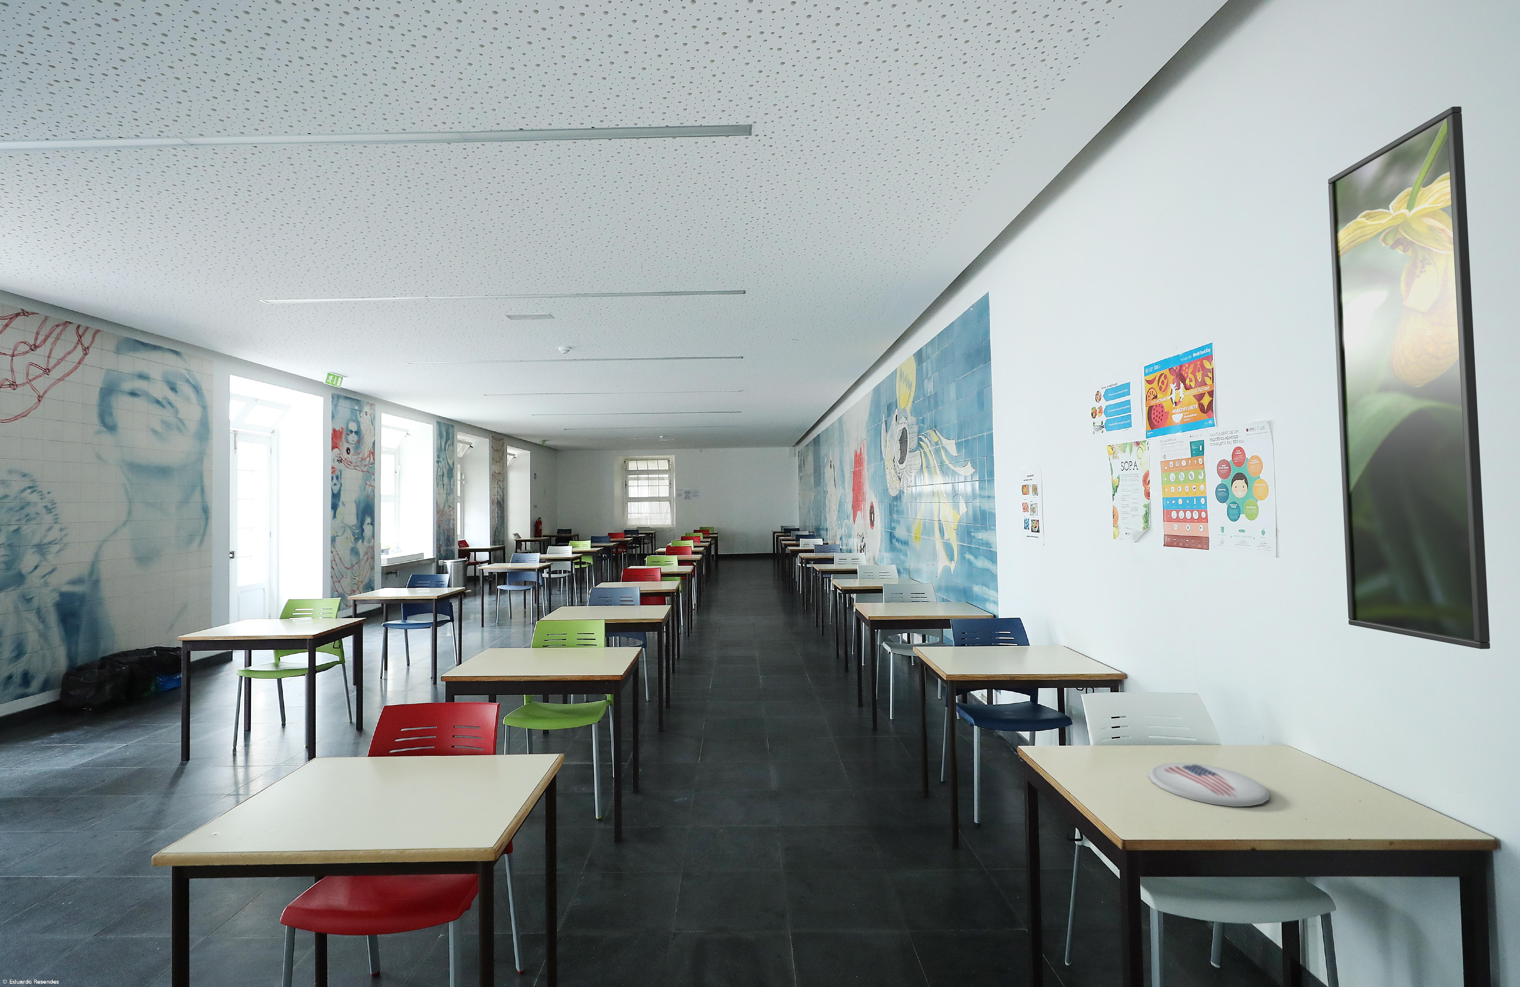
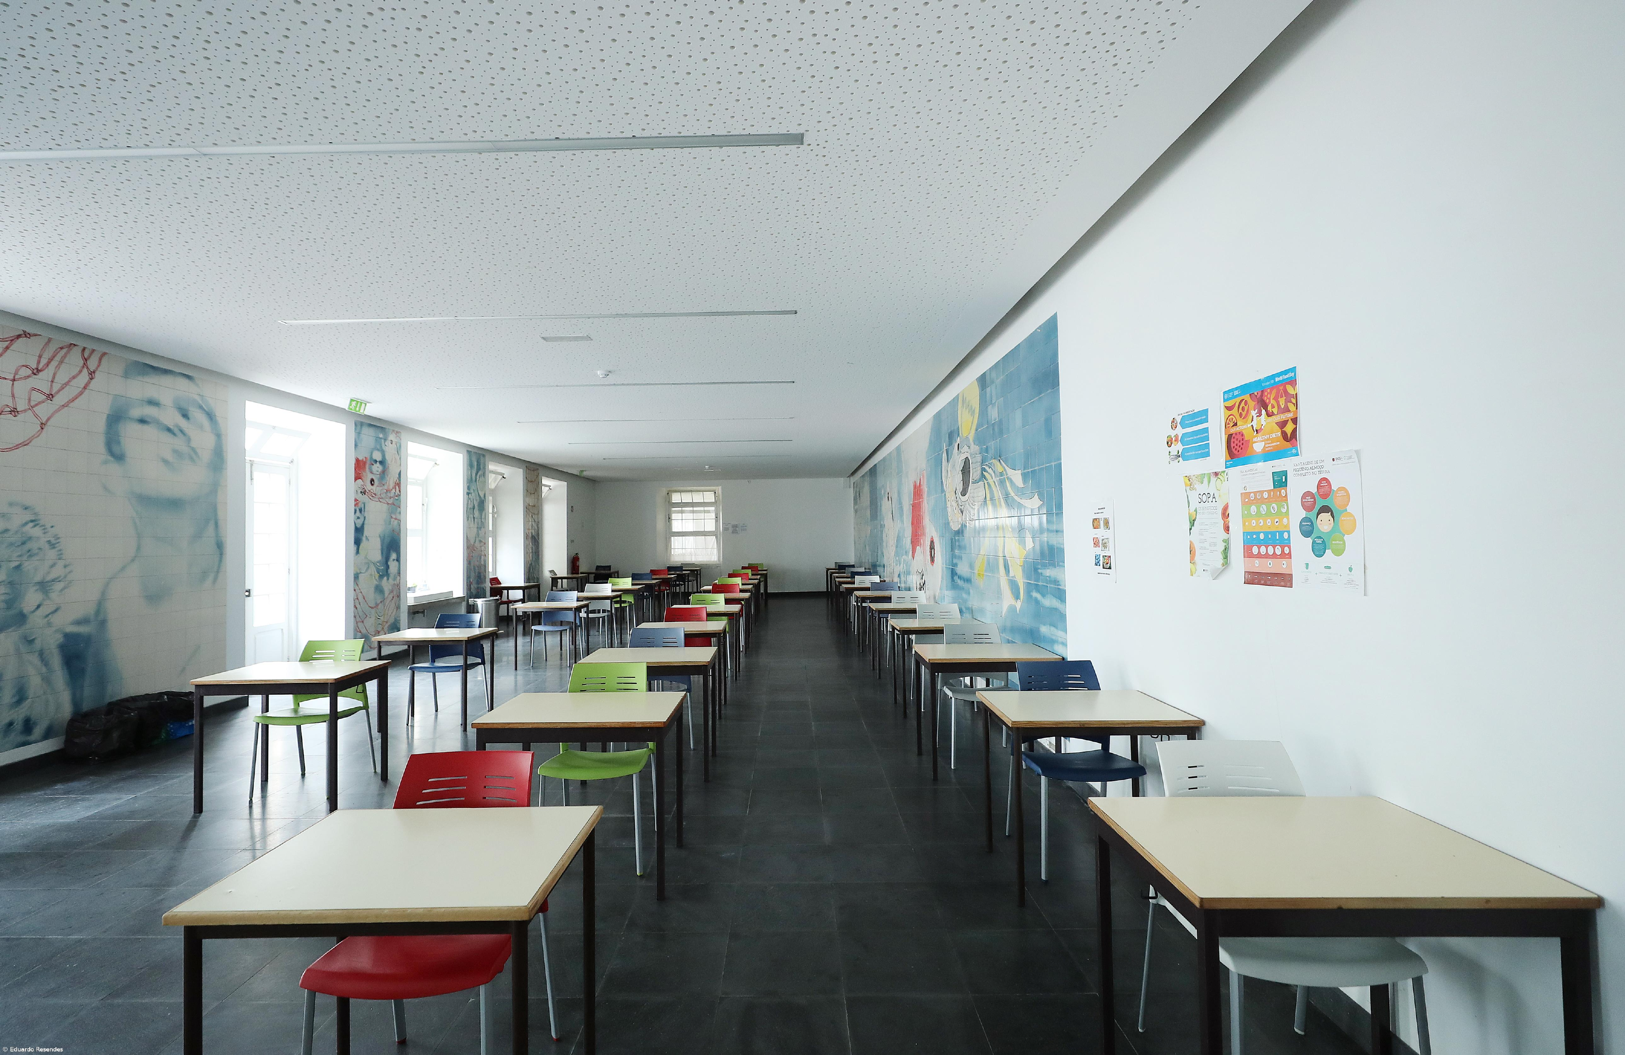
- plate (1206, 782)
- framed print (1399, 388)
